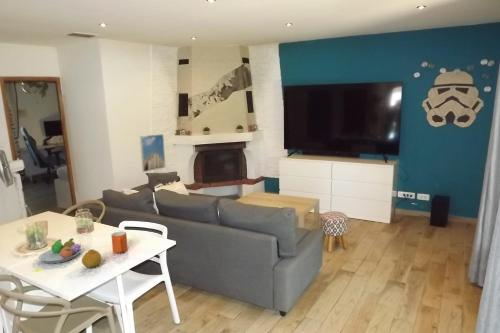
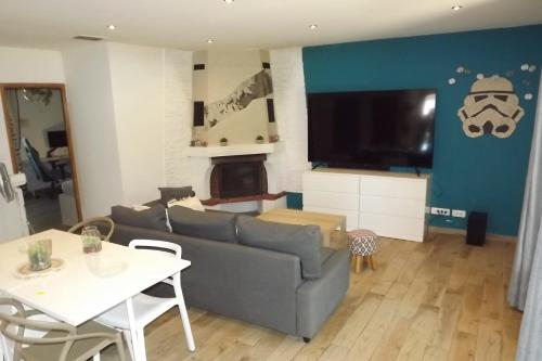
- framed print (153, 152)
- fruit (91, 258)
- fruit bowl (60, 249)
- mug (120, 242)
